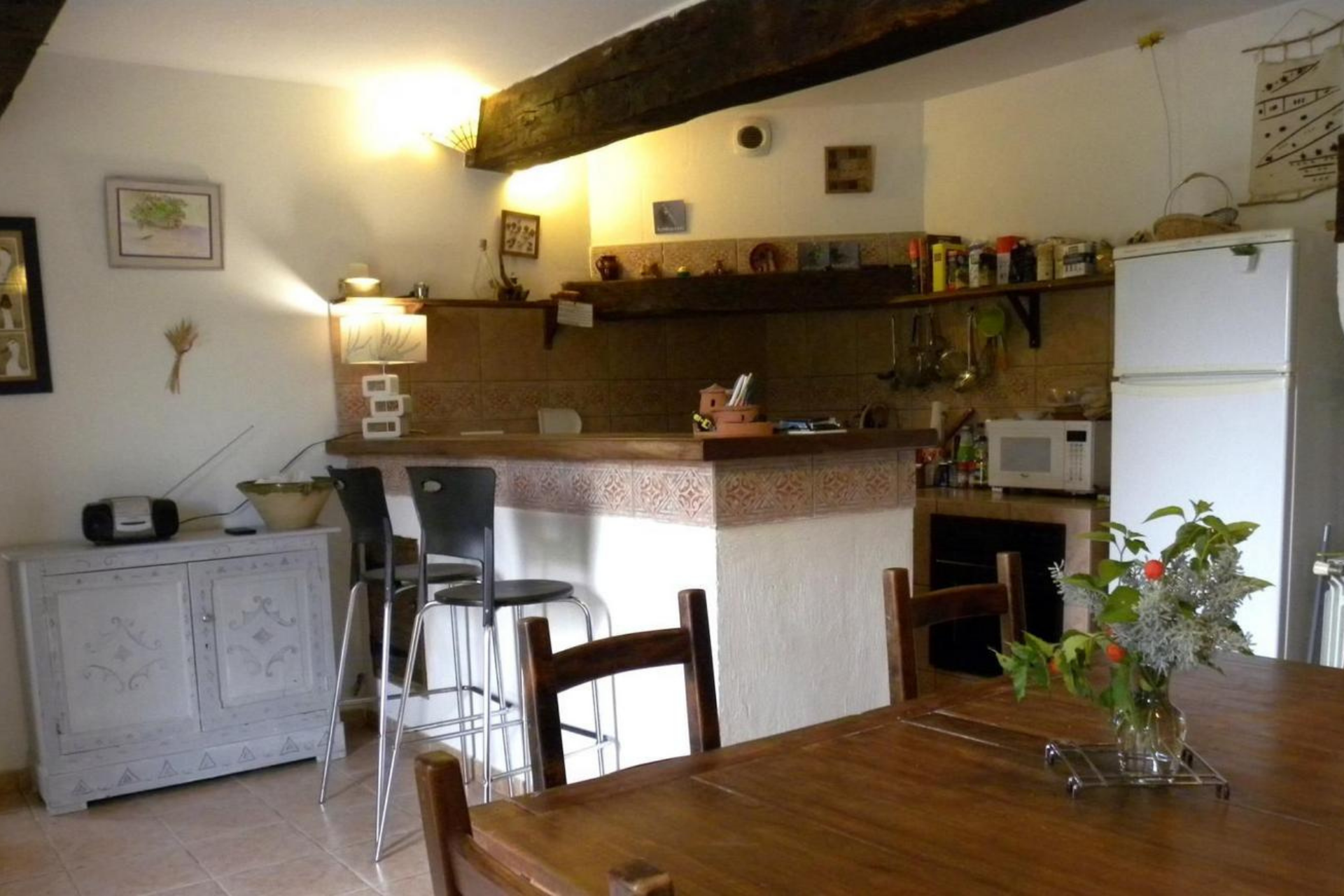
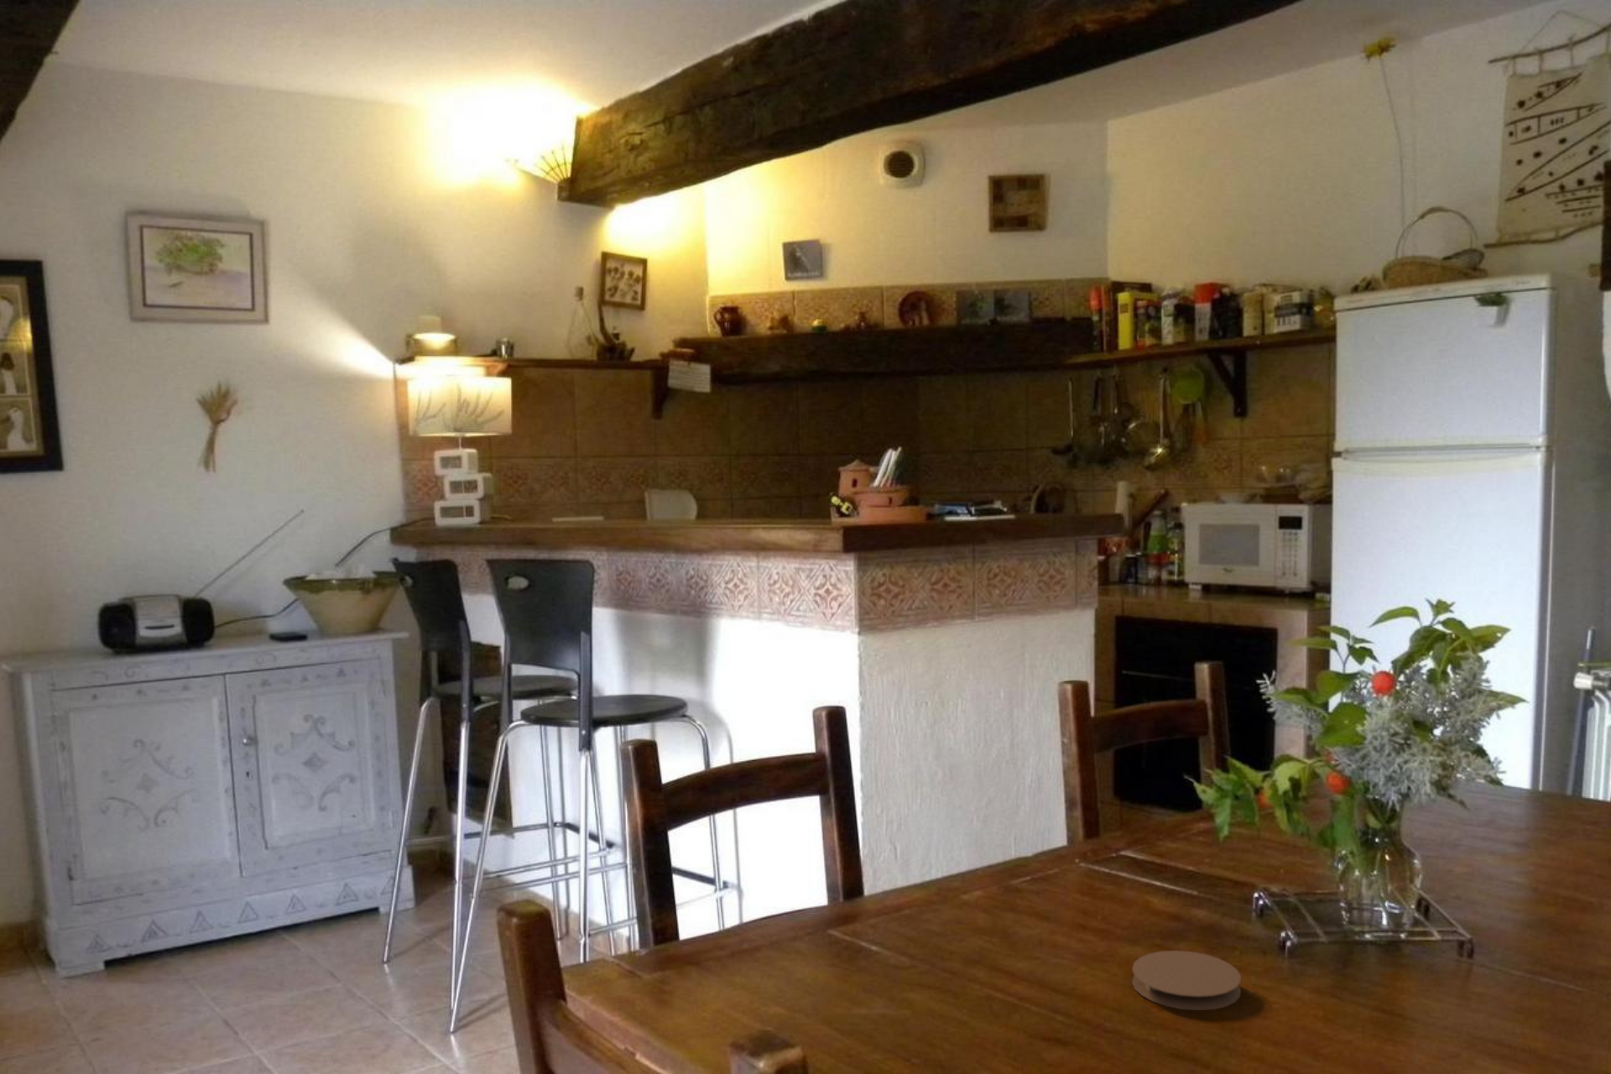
+ coaster (1185, 979)
